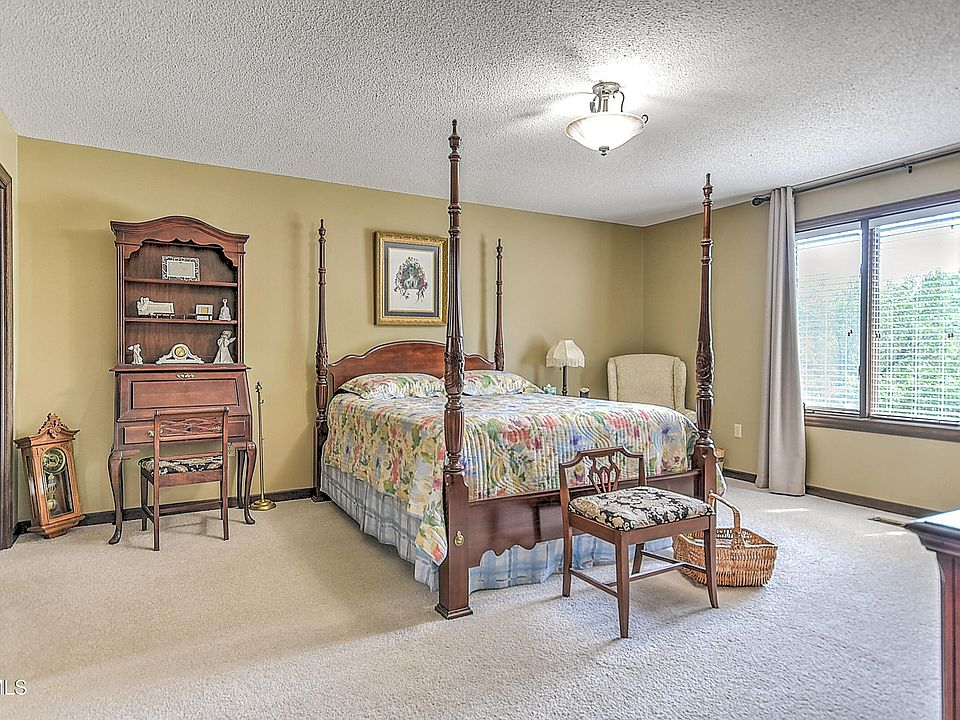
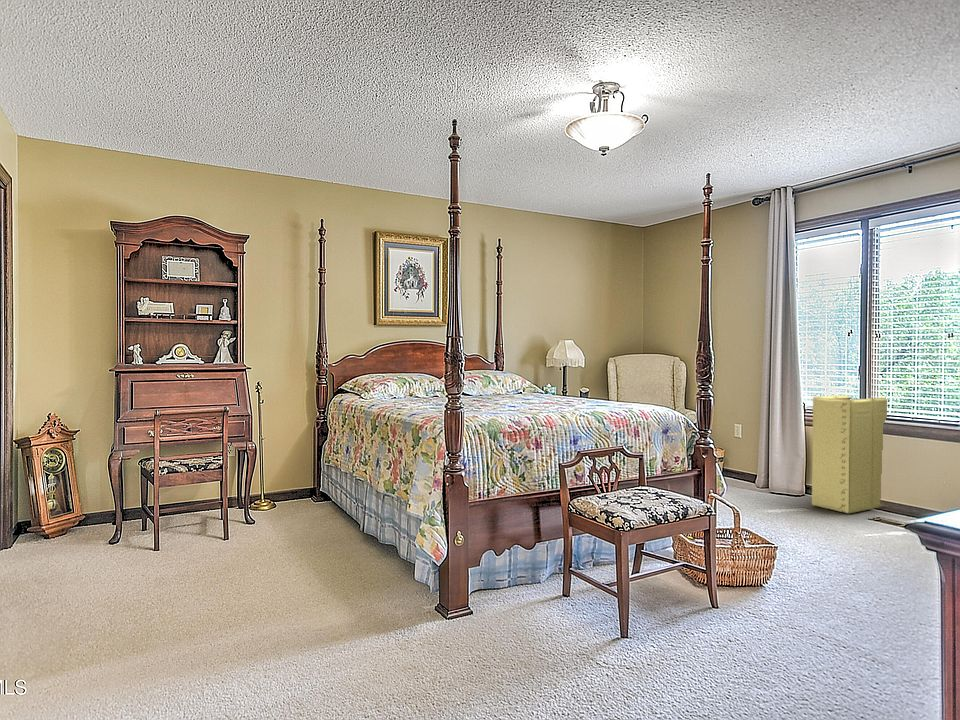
+ laundry hamper (852, 451)
